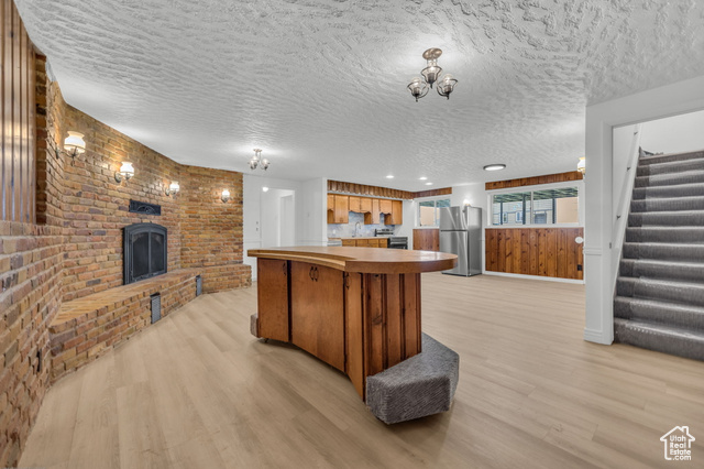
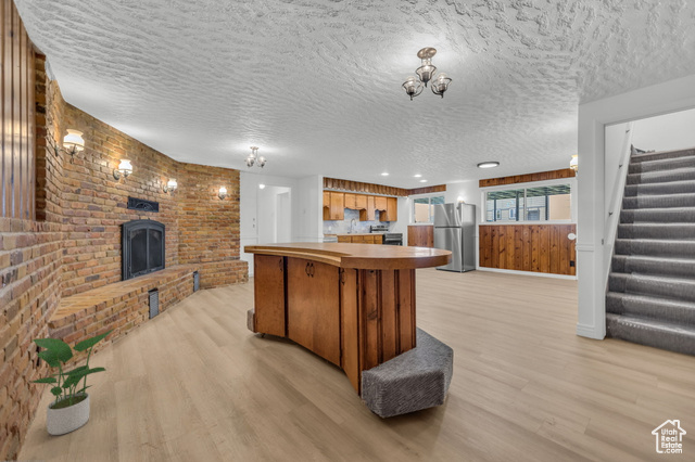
+ potted plant (73, 381)
